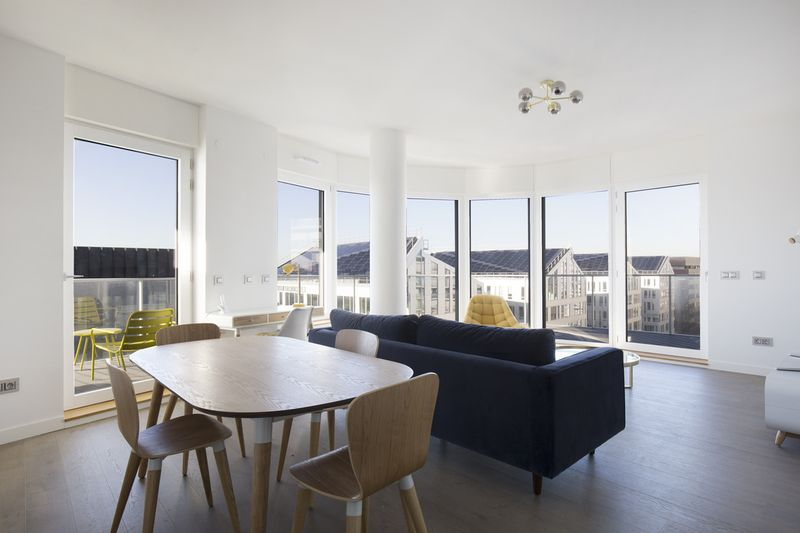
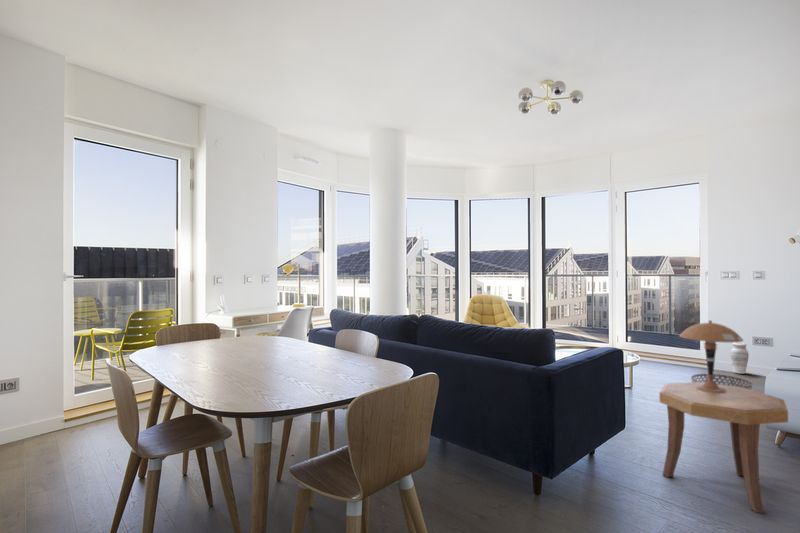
+ basket (720, 384)
+ vase (739, 357)
+ side table (731, 437)
+ table lamp (710, 354)
